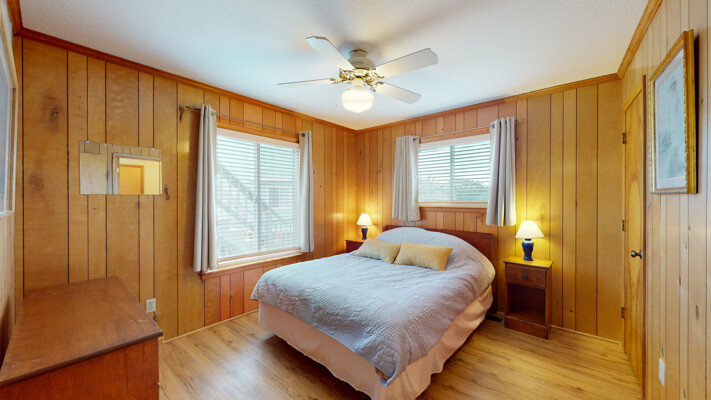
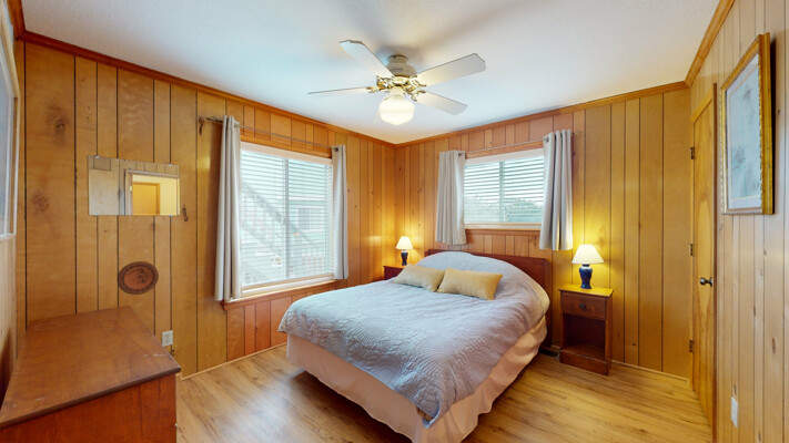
+ decorative plate (138, 277)
